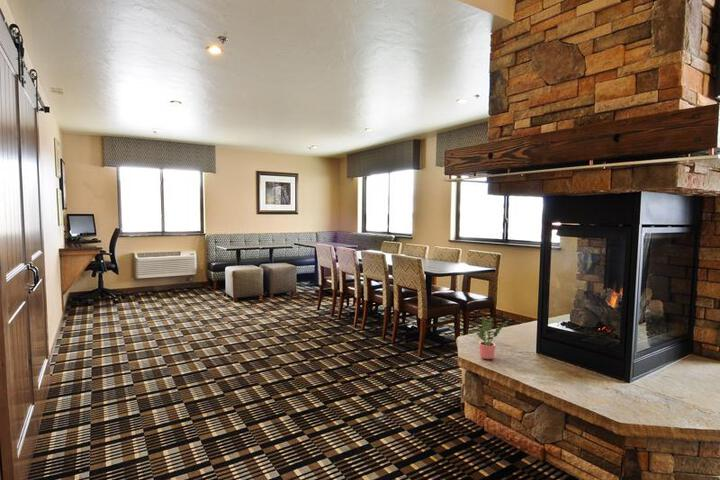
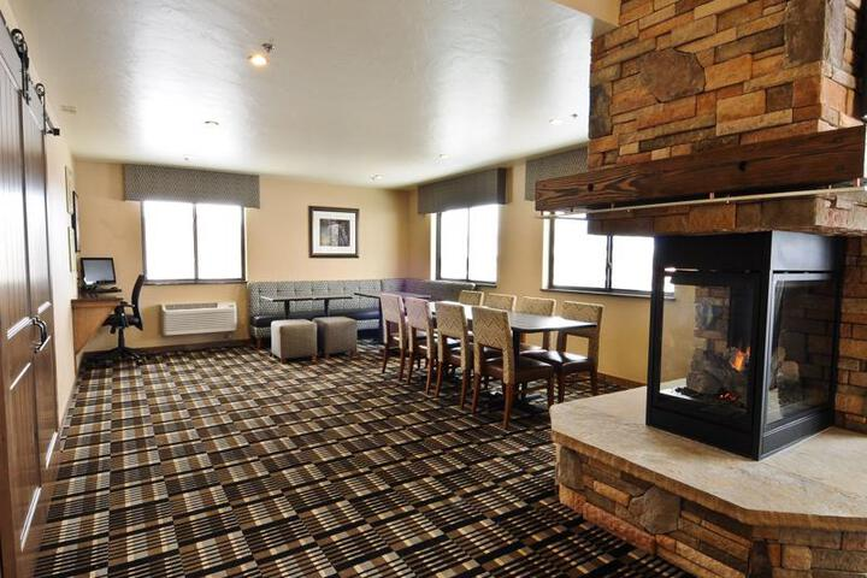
- potted plant (484, 334)
